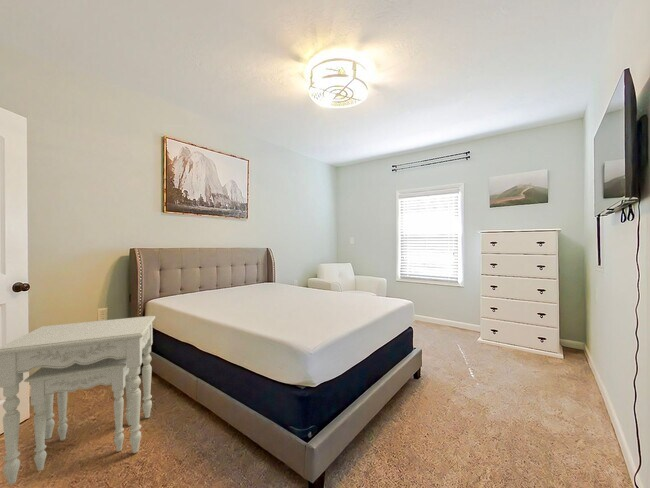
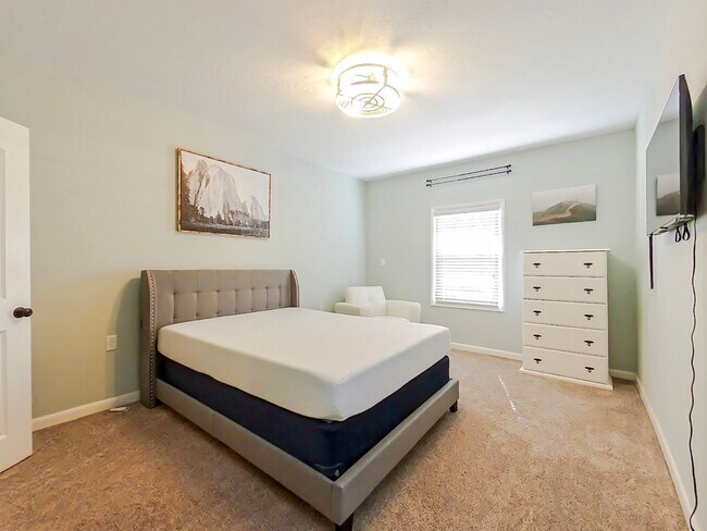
- side table (89, 387)
